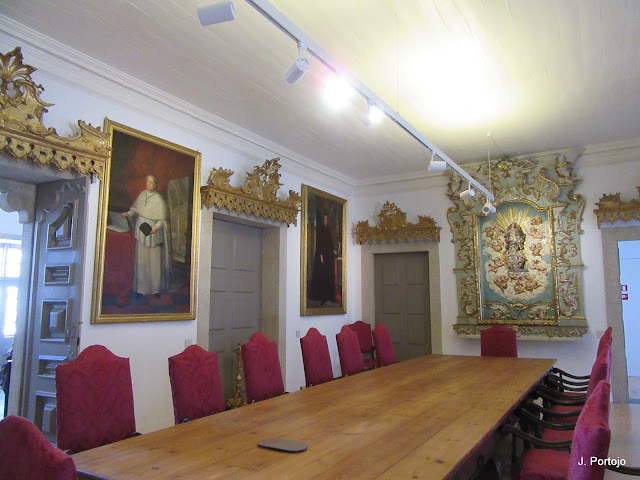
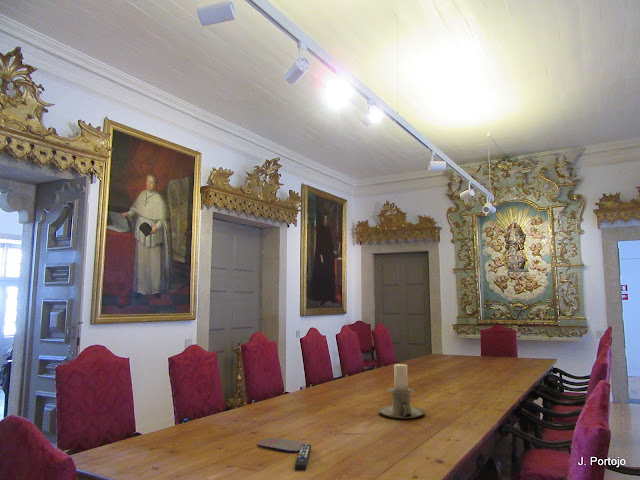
+ candle holder (401, 389)
+ remote control (303, 455)
